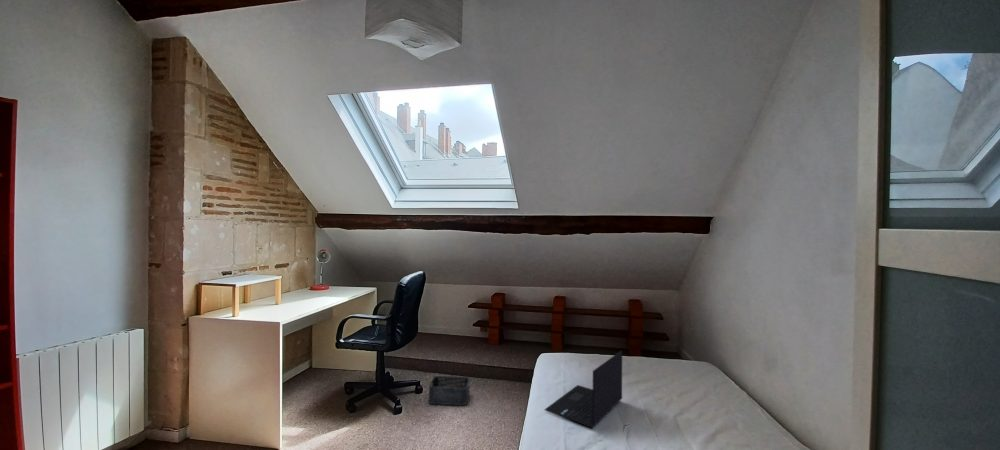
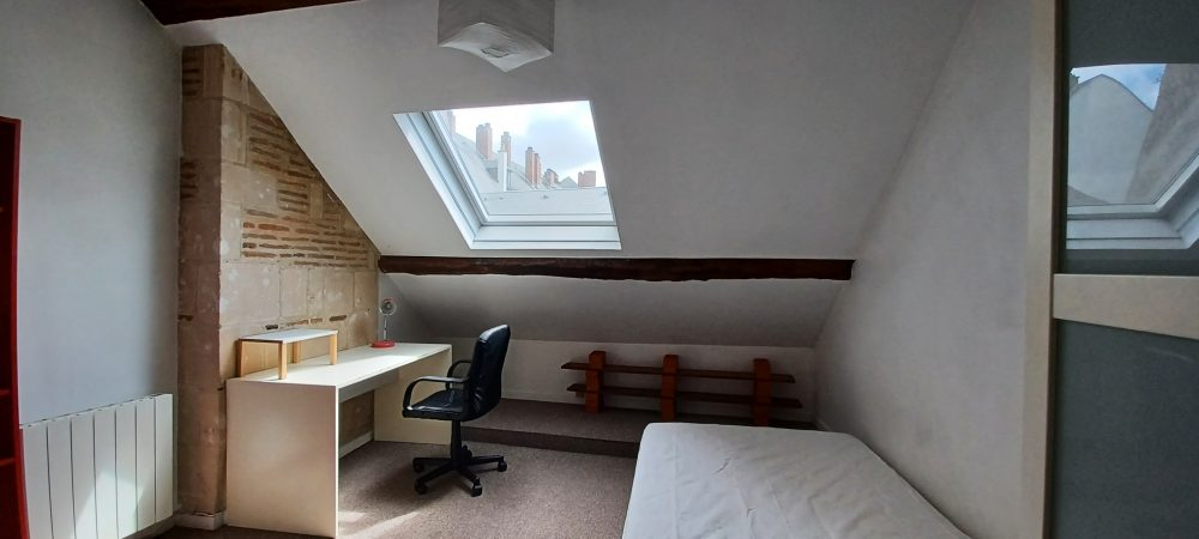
- laptop (582, 386)
- storage bin (449, 390)
